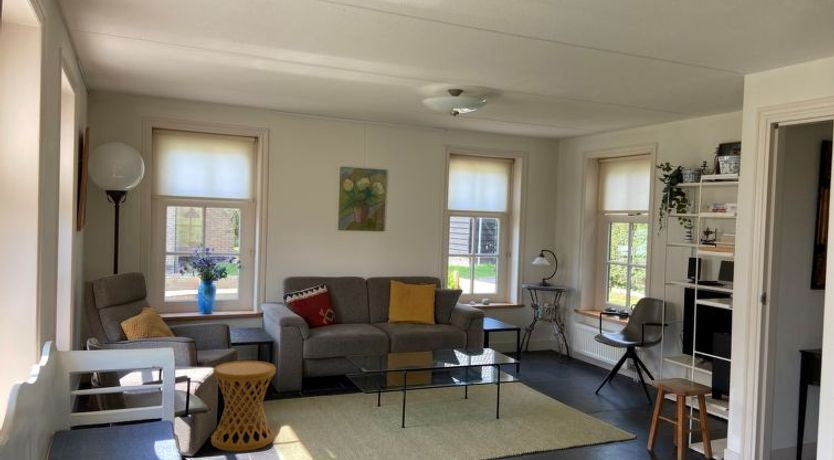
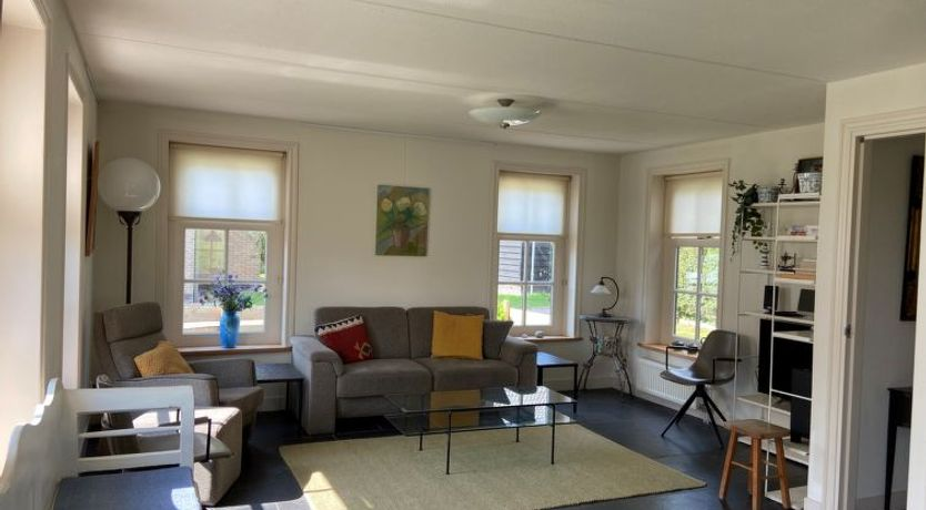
- side table (244, 403)
